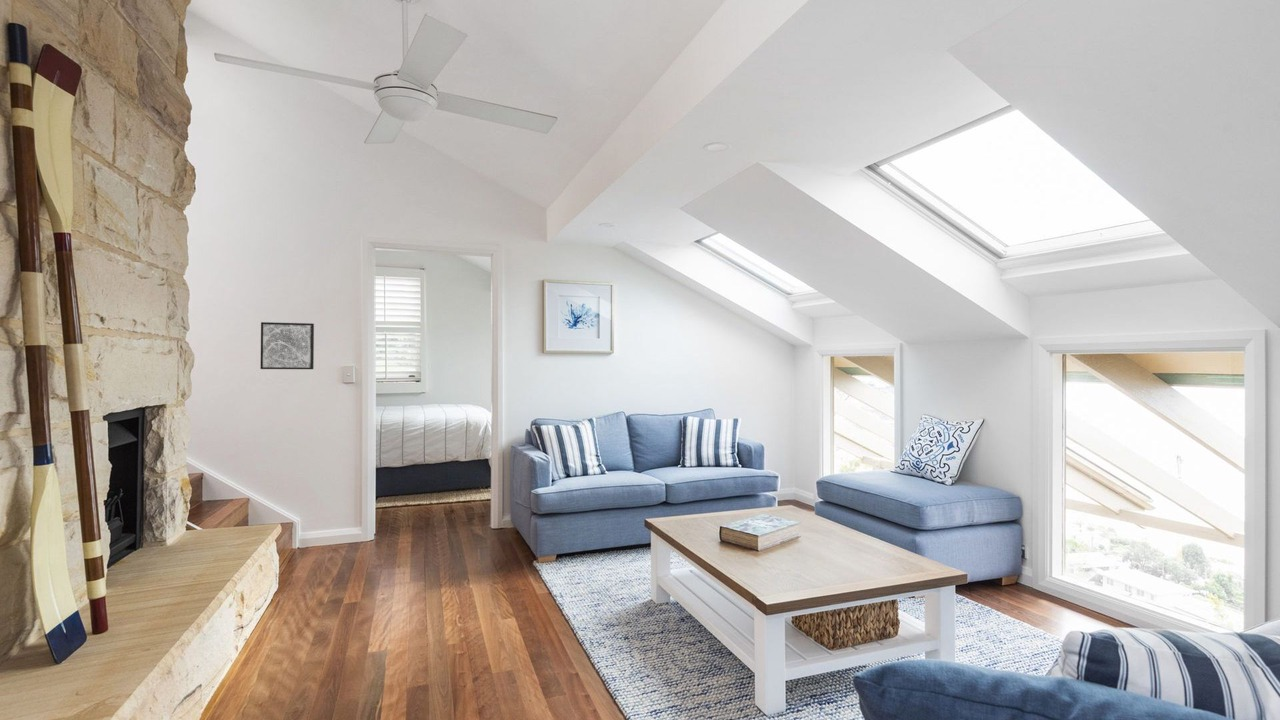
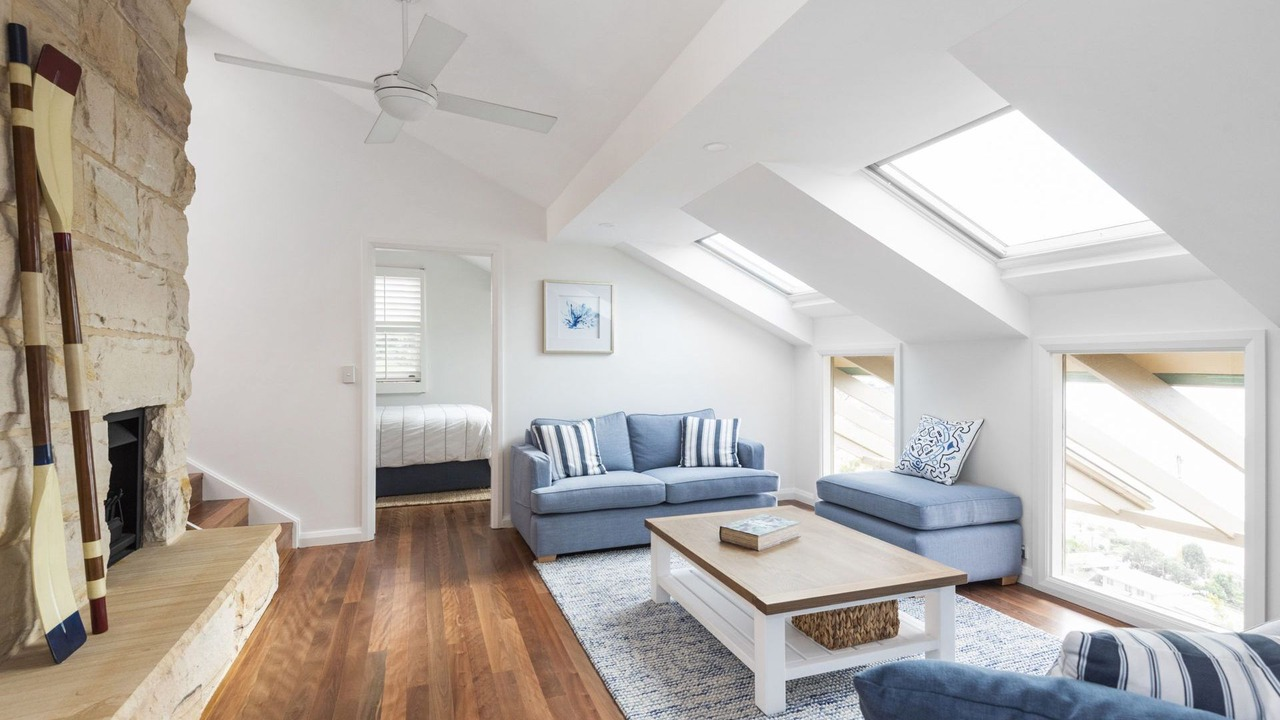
- wall art (287, 346)
